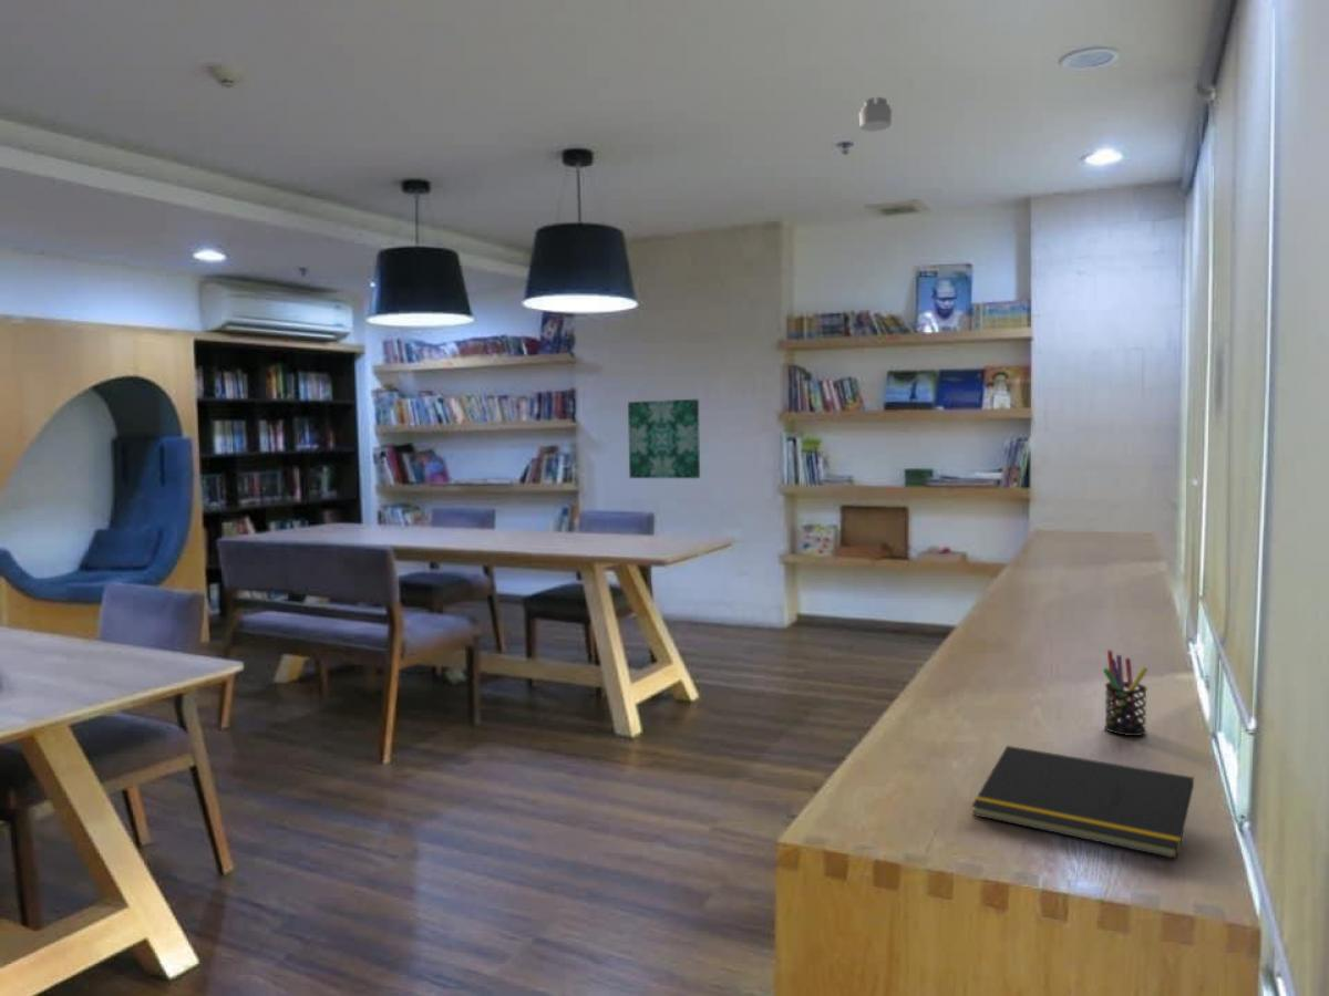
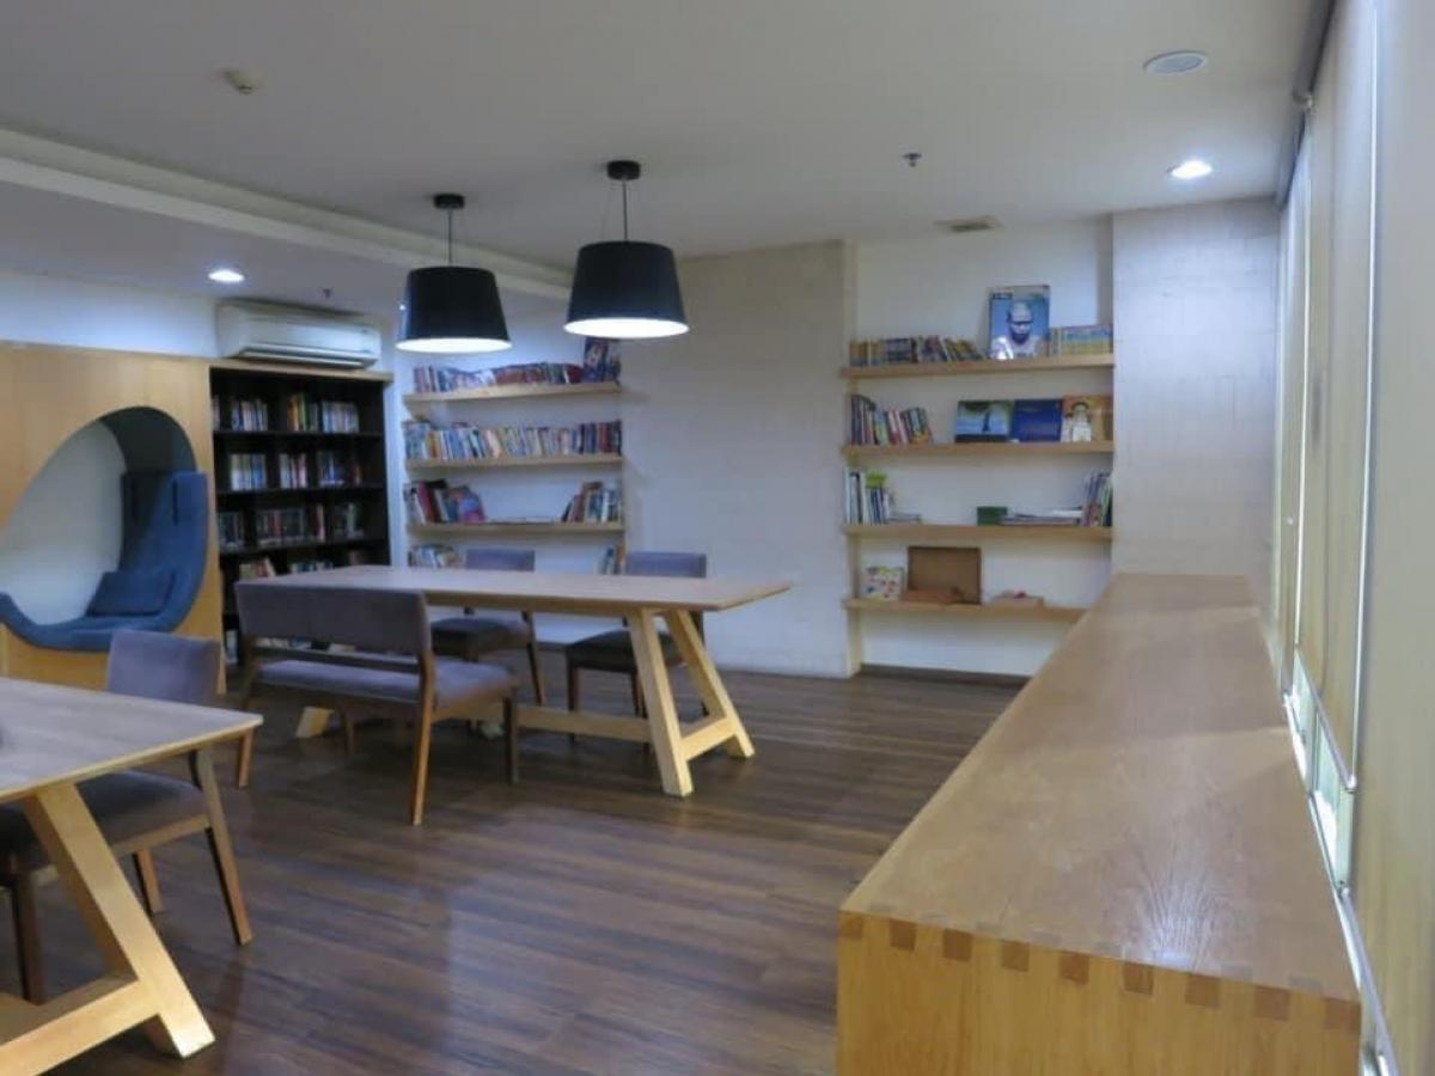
- wall art (663, 439)
- pen holder (1120, 692)
- smoke detector (875, 113)
- notepad (1082, 796)
